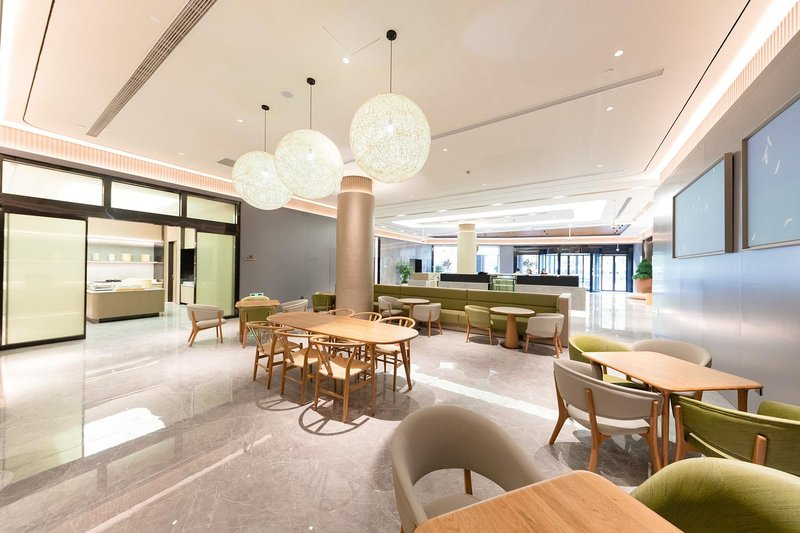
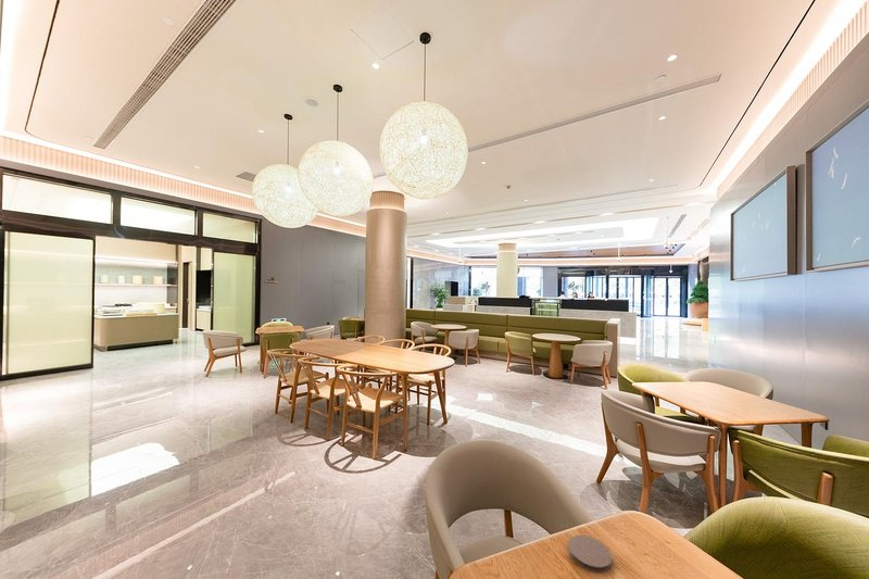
+ coaster (589, 552)
